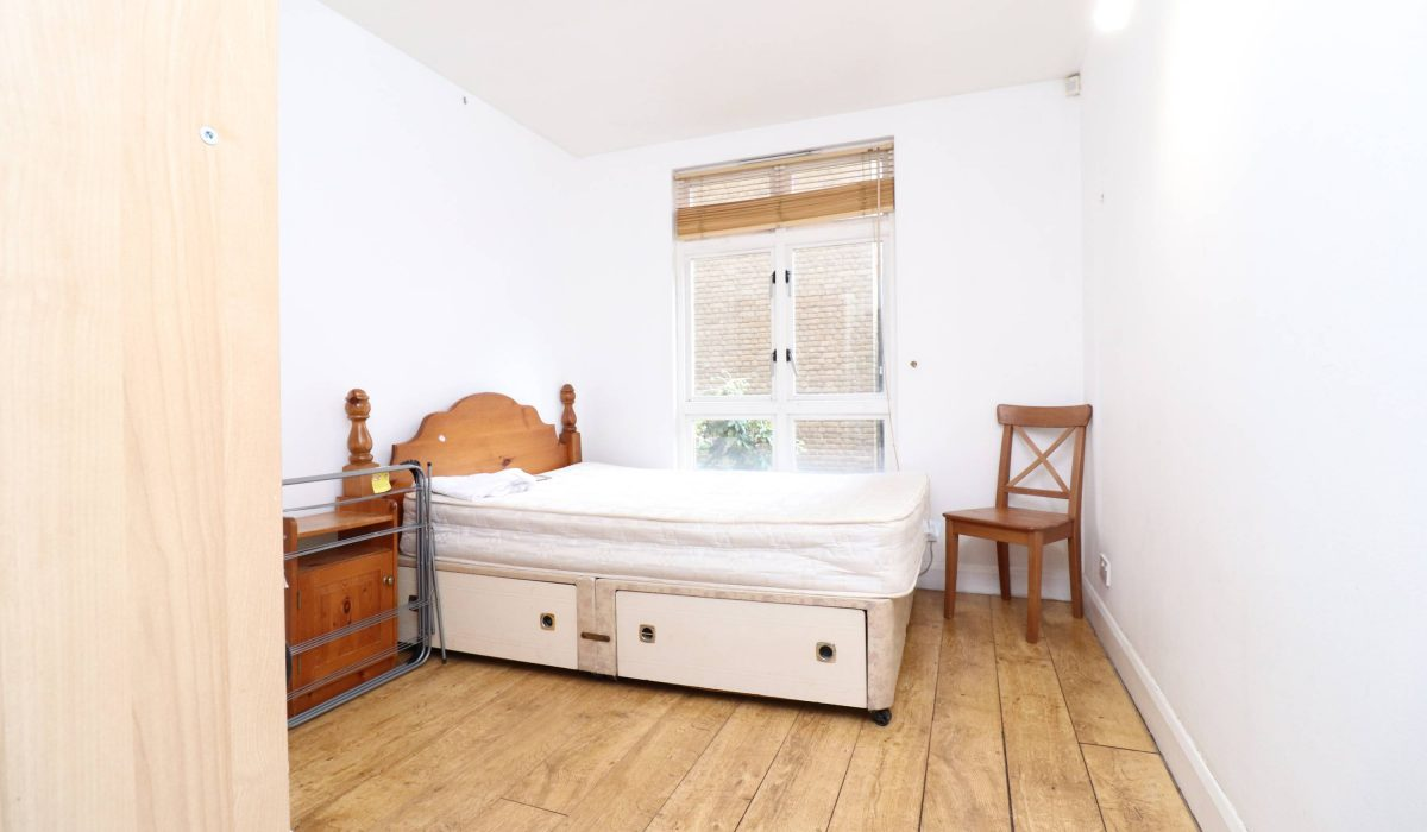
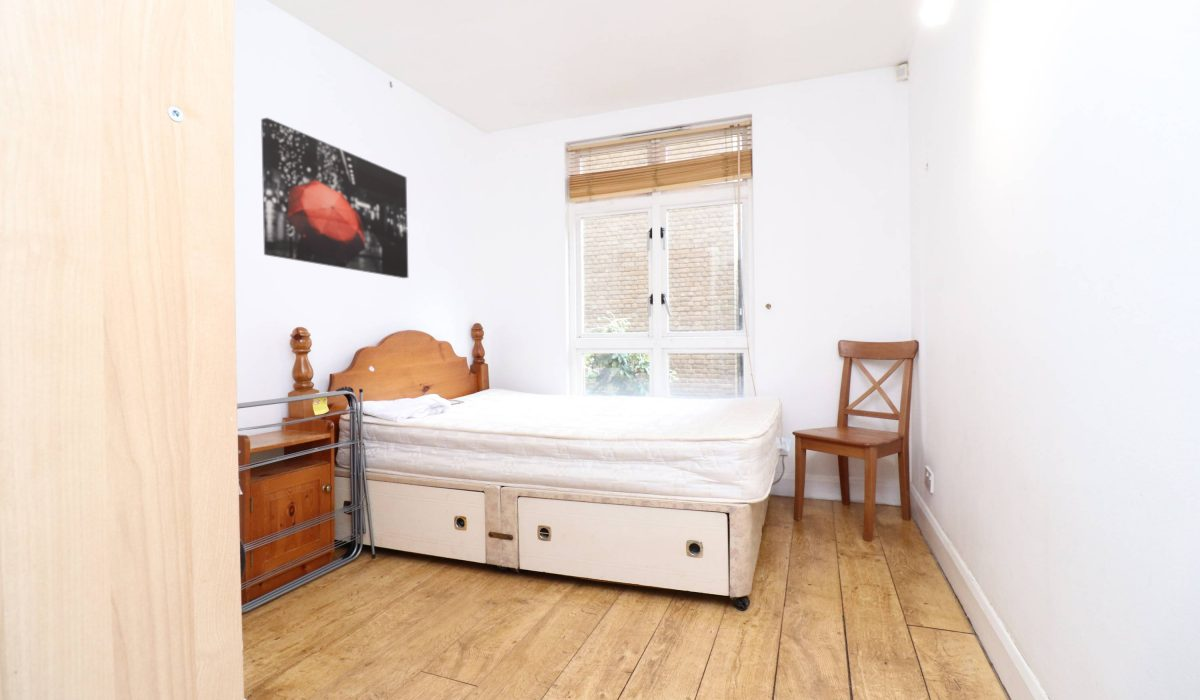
+ wall art (345, 210)
